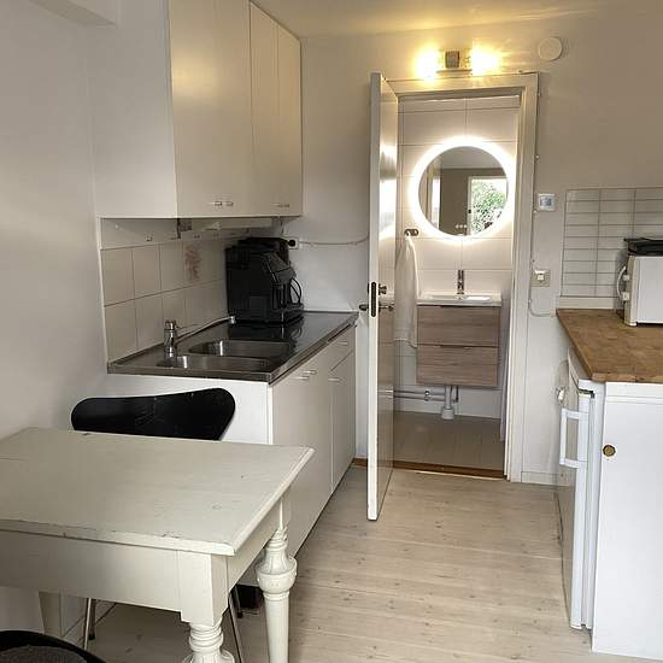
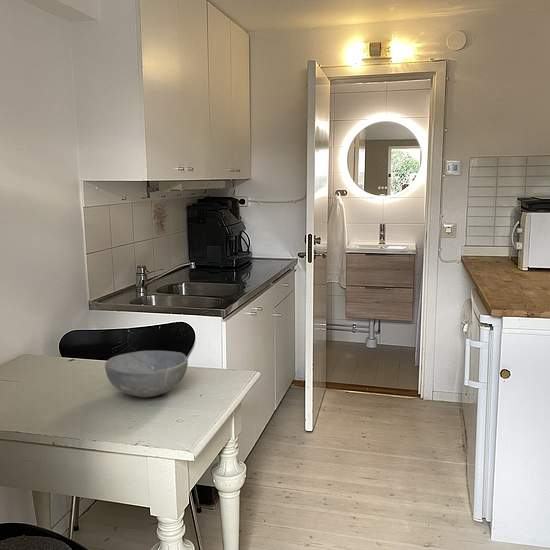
+ bowl (147, 376)
